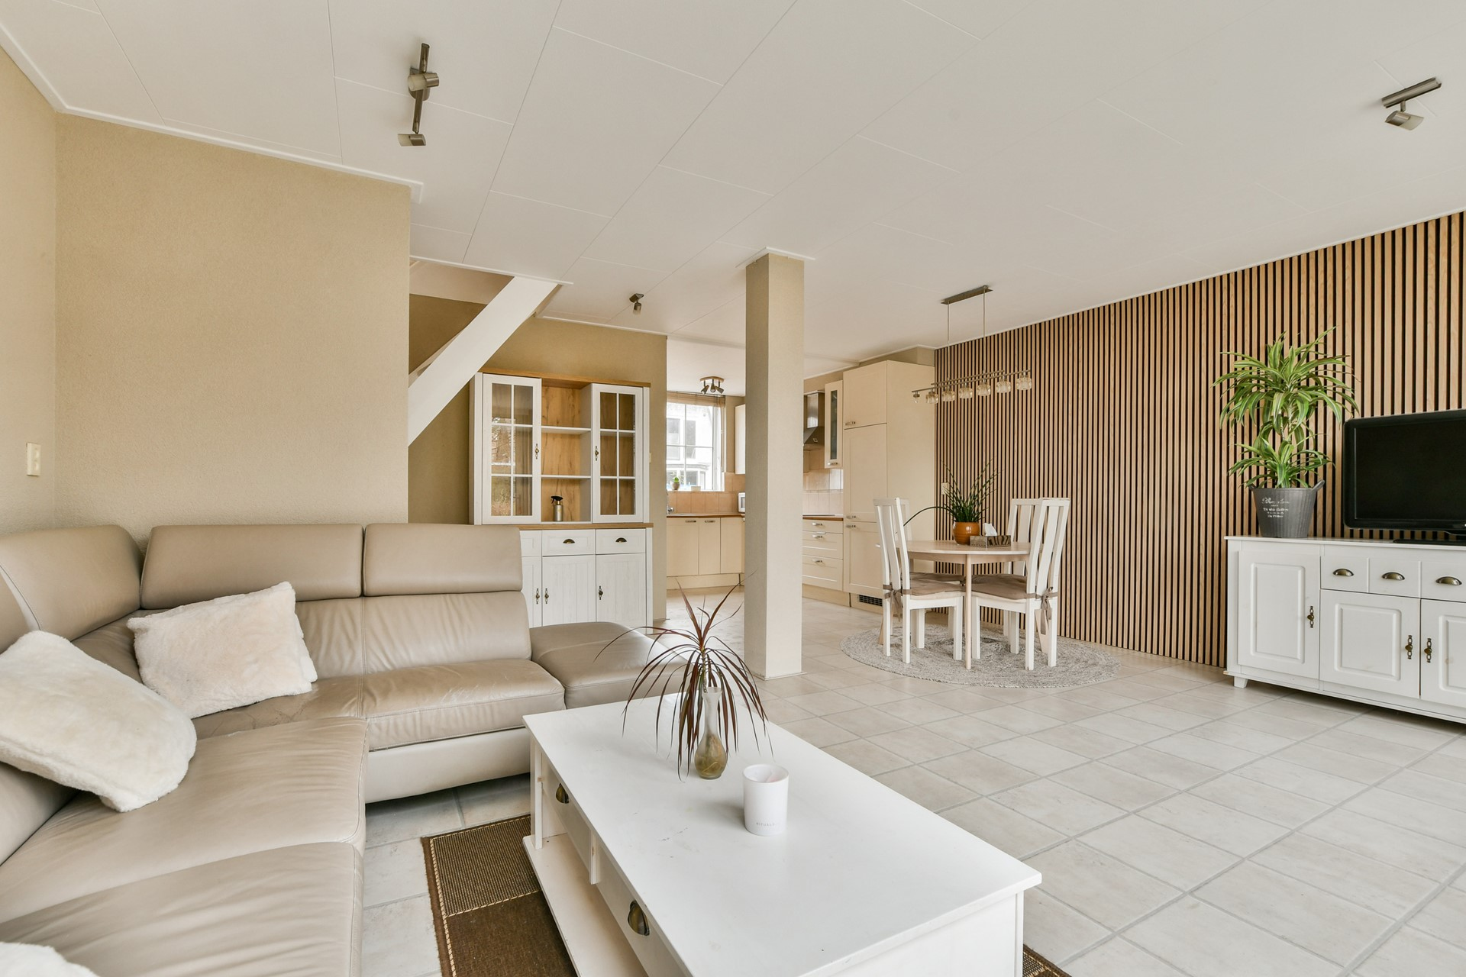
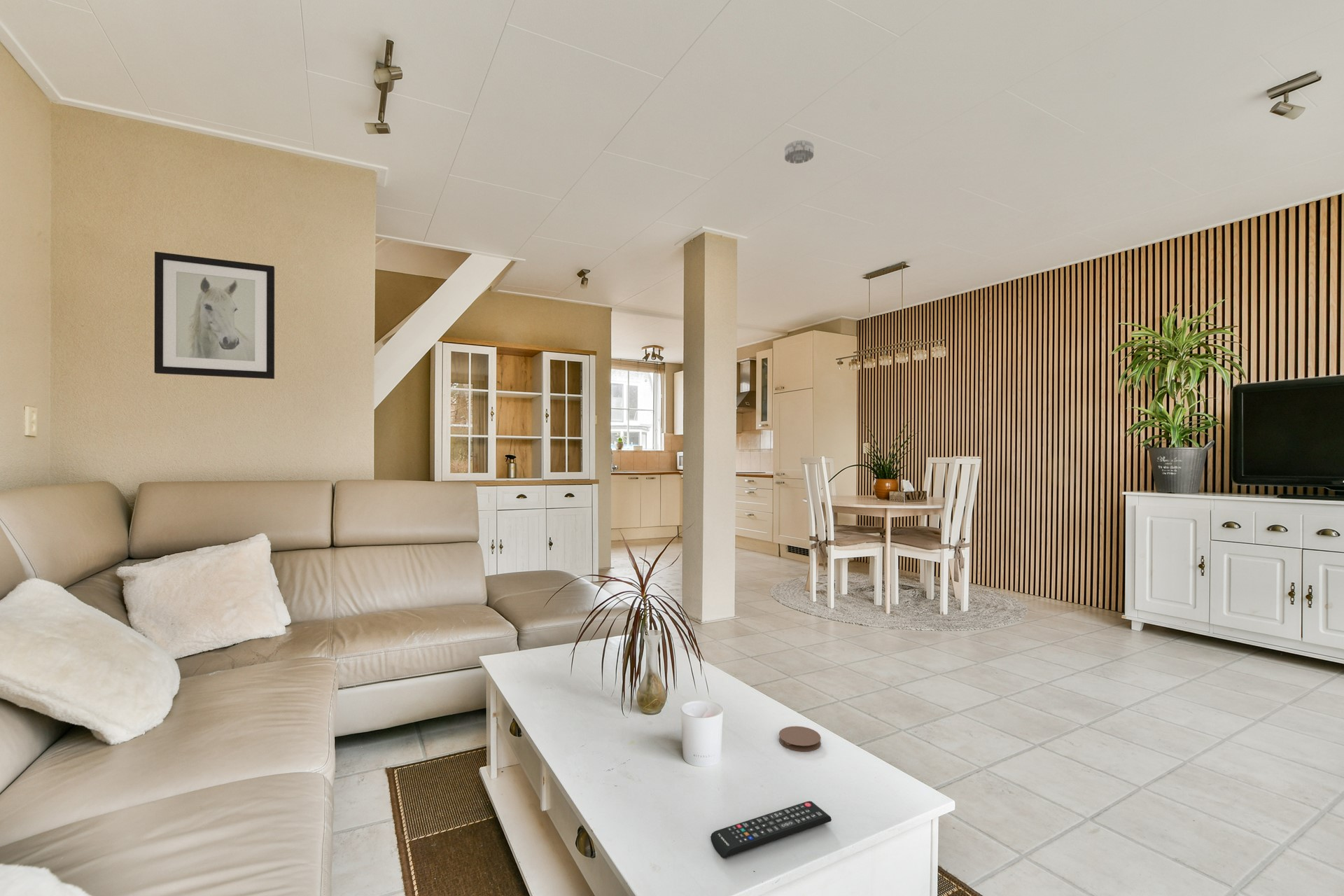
+ wall art (217, 318)
+ smoke detector (799, 151)
+ remote control (772, 829)
+ coaster (799, 738)
